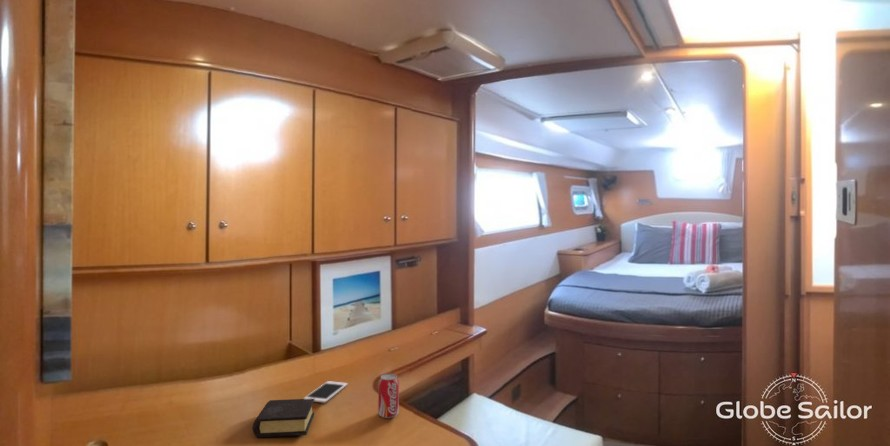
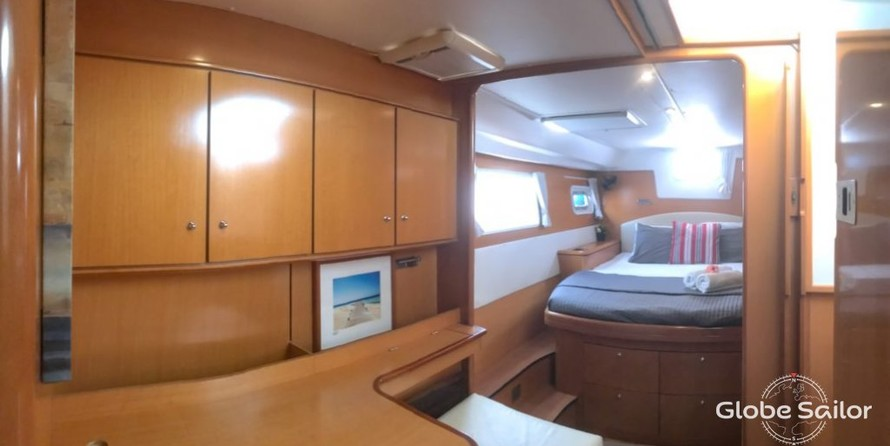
- book (284, 416)
- cell phone (326, 391)
- beverage can (388, 395)
